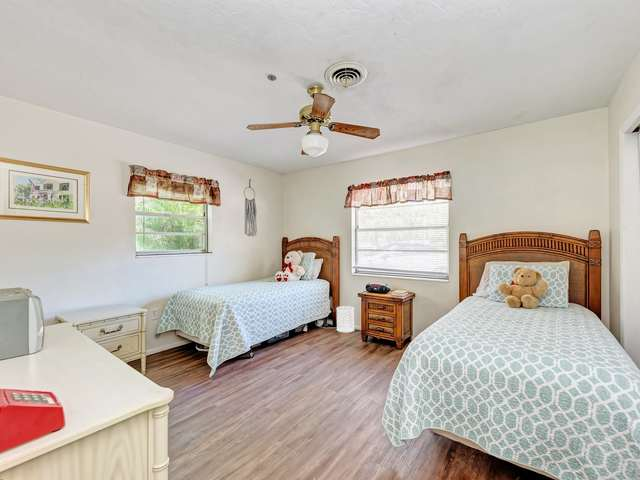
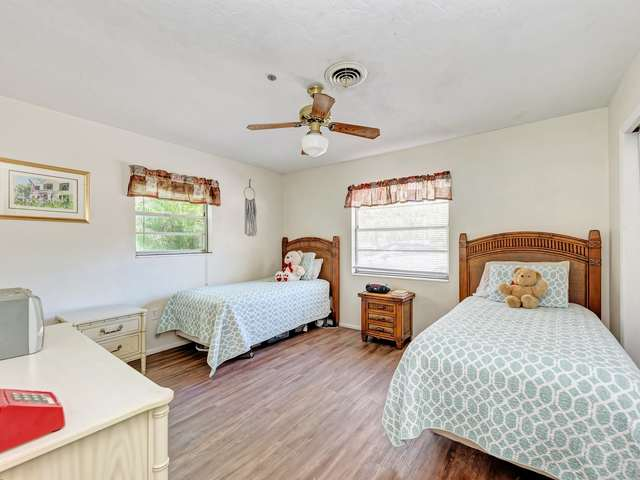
- wastebasket (345, 319)
